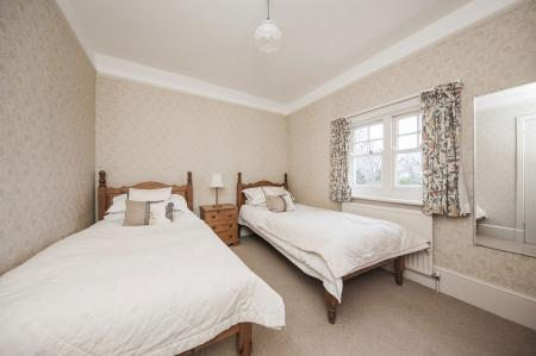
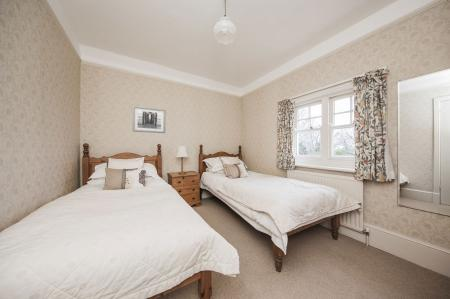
+ wall art (149, 120)
